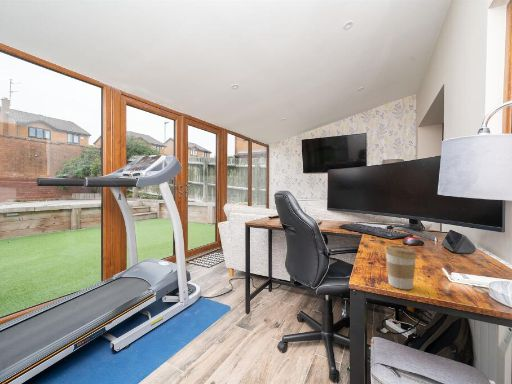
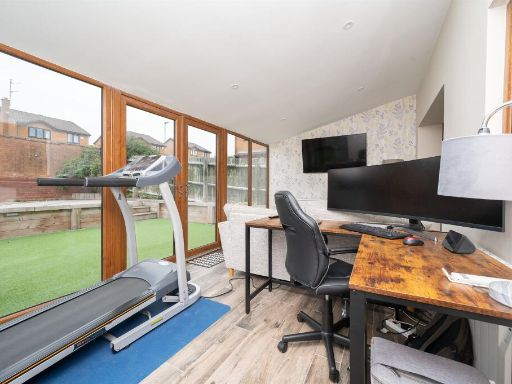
- coffee cup (400, 266)
